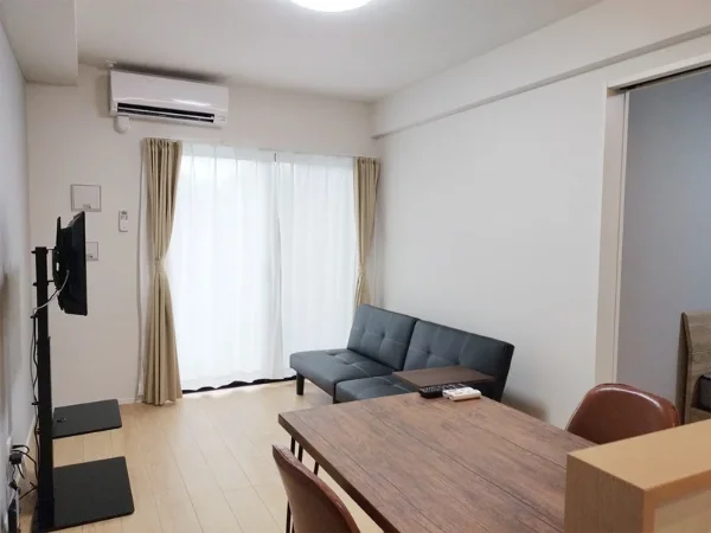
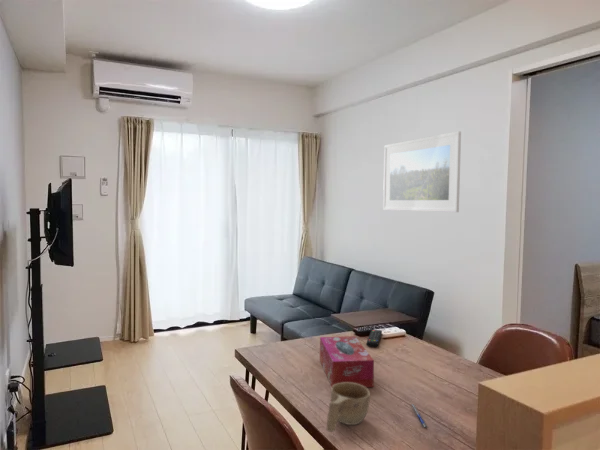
+ remote control (374, 337)
+ pen (418, 414)
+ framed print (417, 175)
+ tissue box (344, 360)
+ cup (344, 407)
